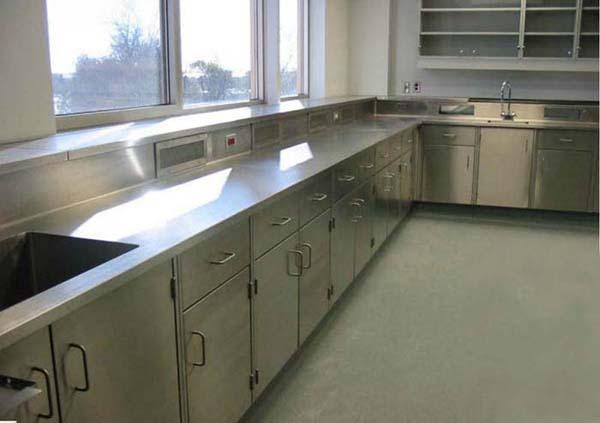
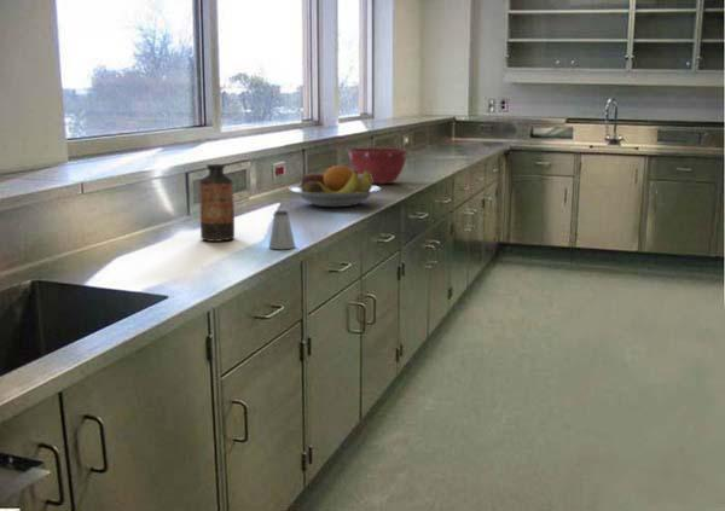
+ saltshaker (282, 228)
+ mixing bowl (377, 166)
+ fruit bowl (335, 184)
+ bottle (216, 202)
